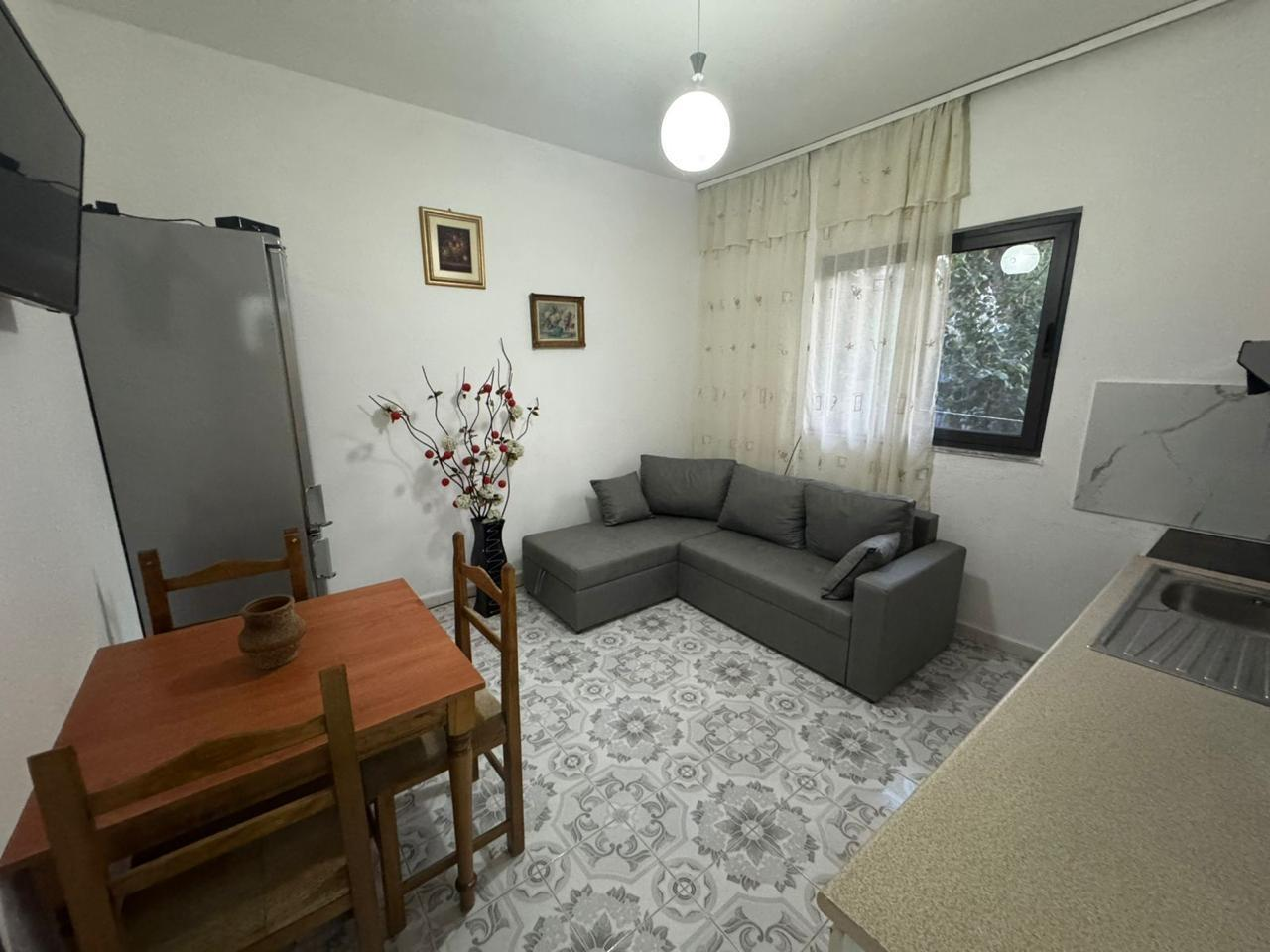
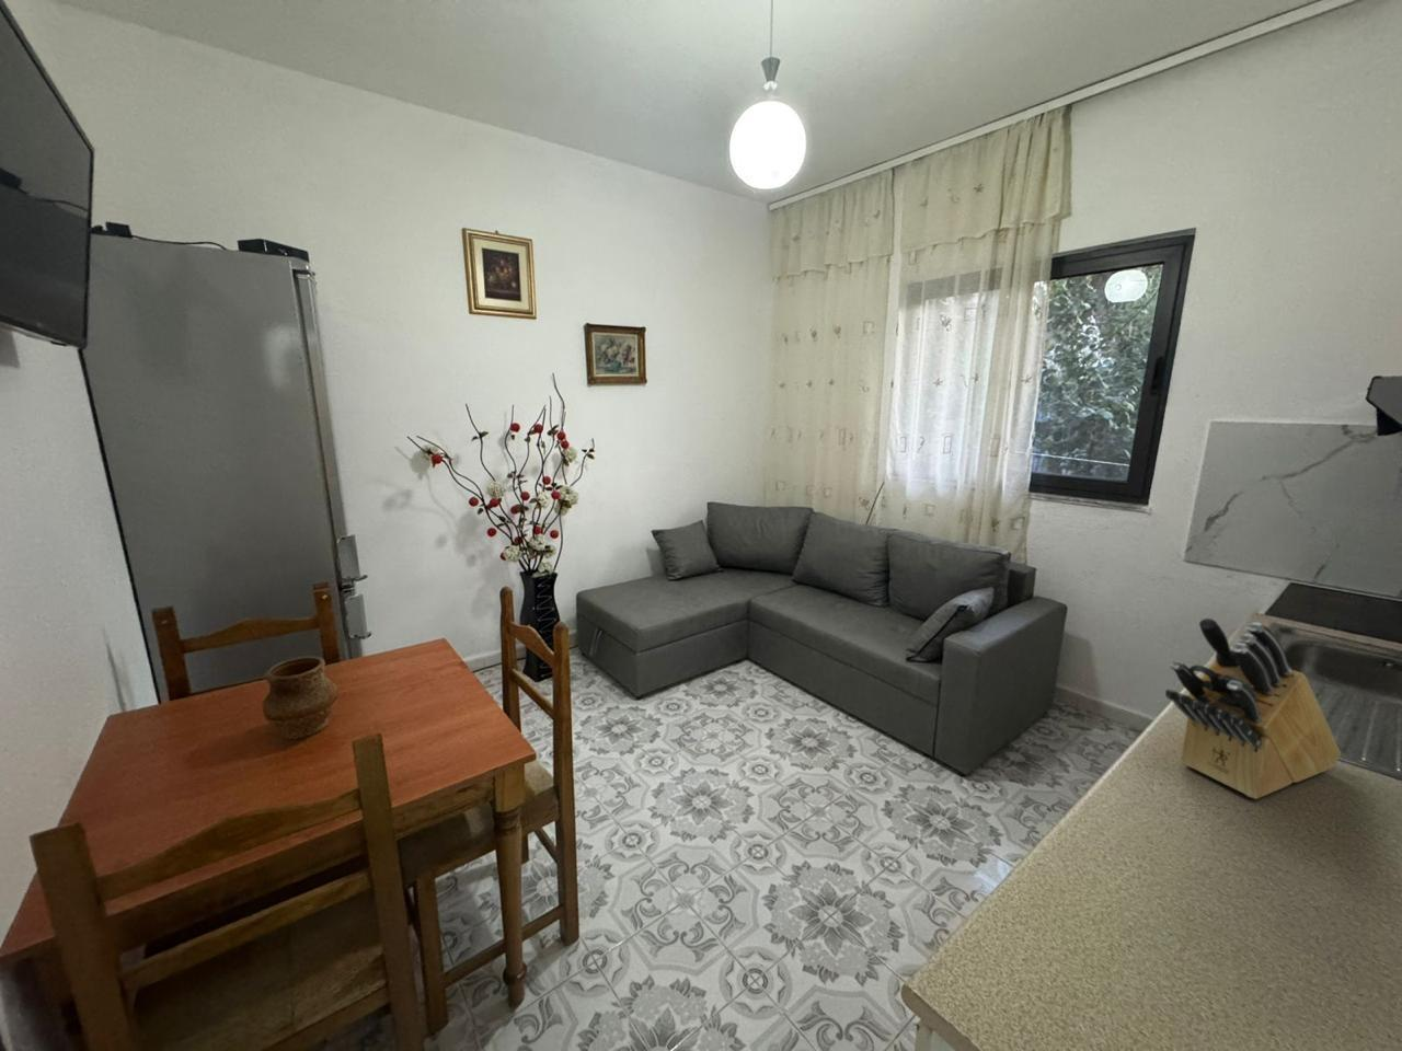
+ knife block (1258, 693)
